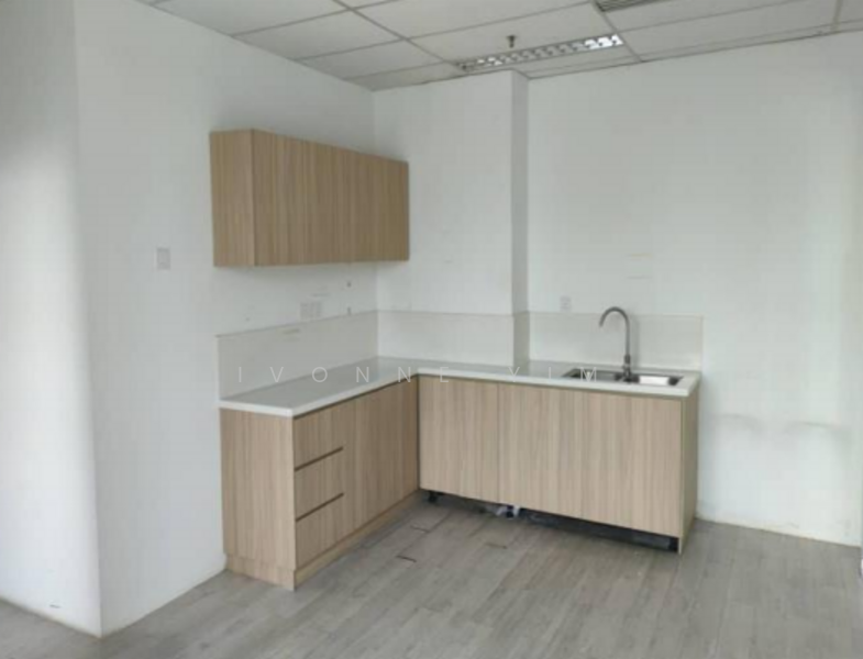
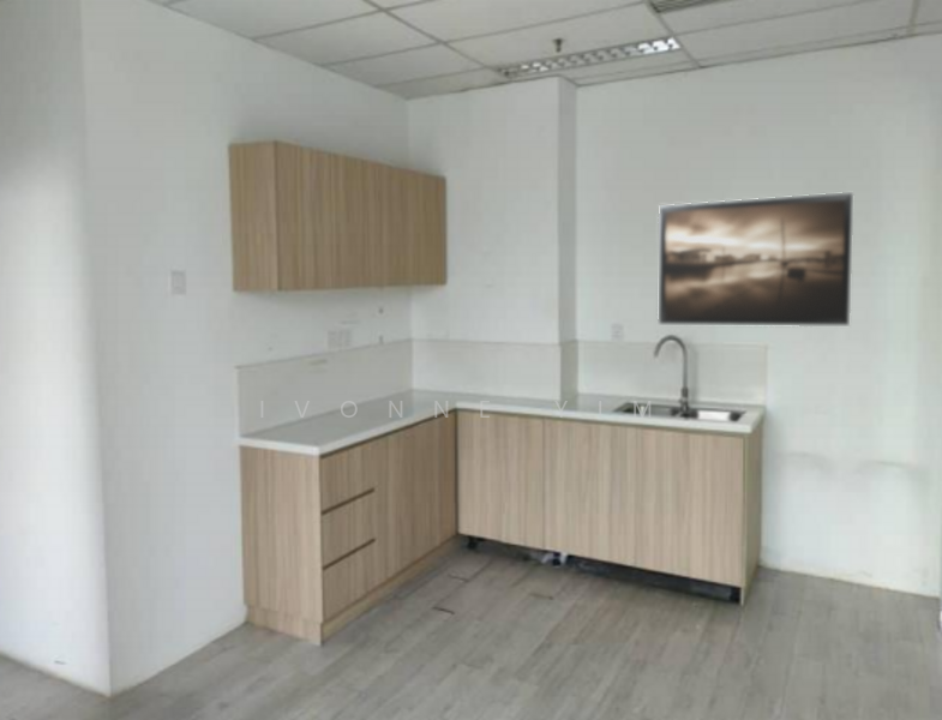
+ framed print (749, 263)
